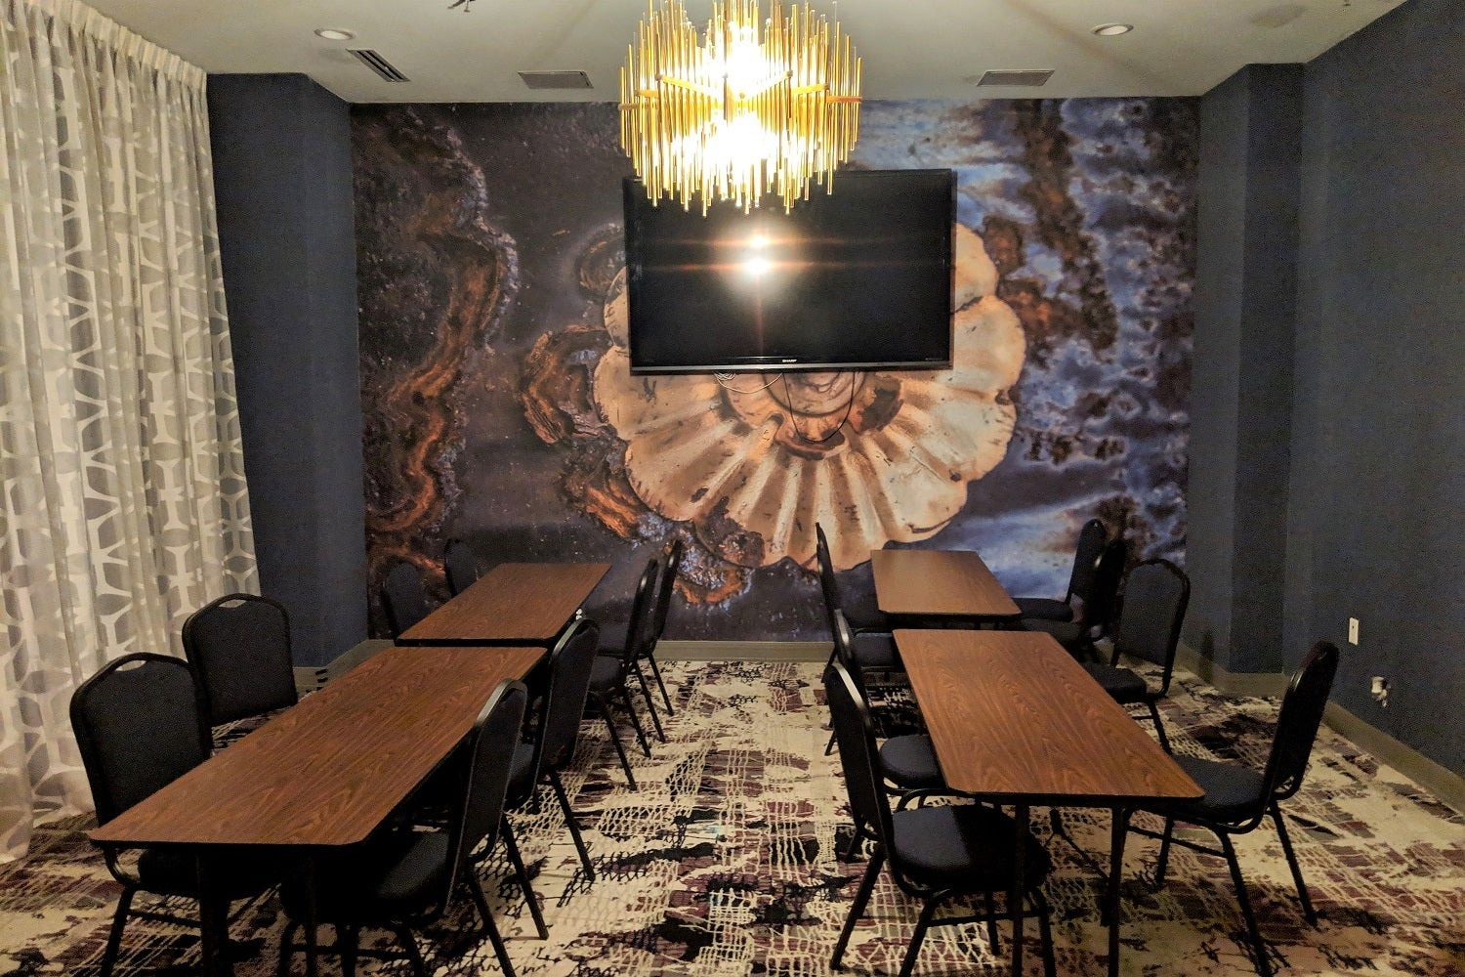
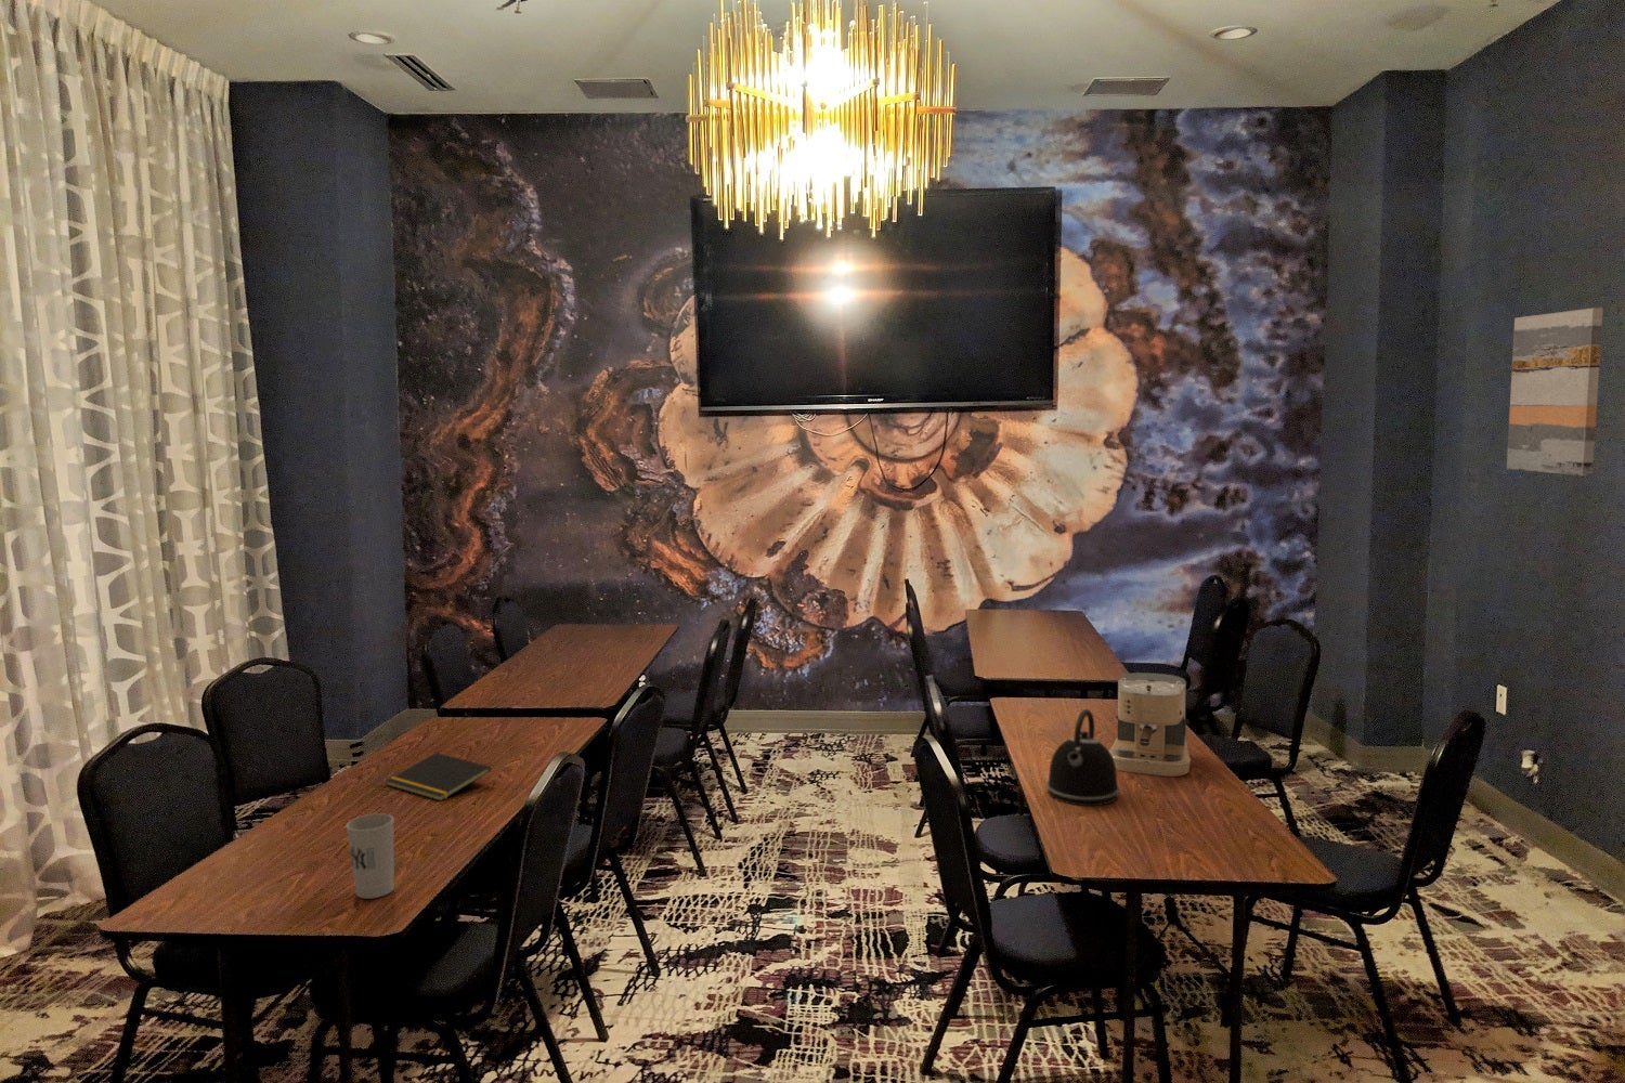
+ notepad (438, 776)
+ wall art (1551, 393)
+ coffee maker (1150, 723)
+ cup (372, 856)
+ kettle (1082, 752)
